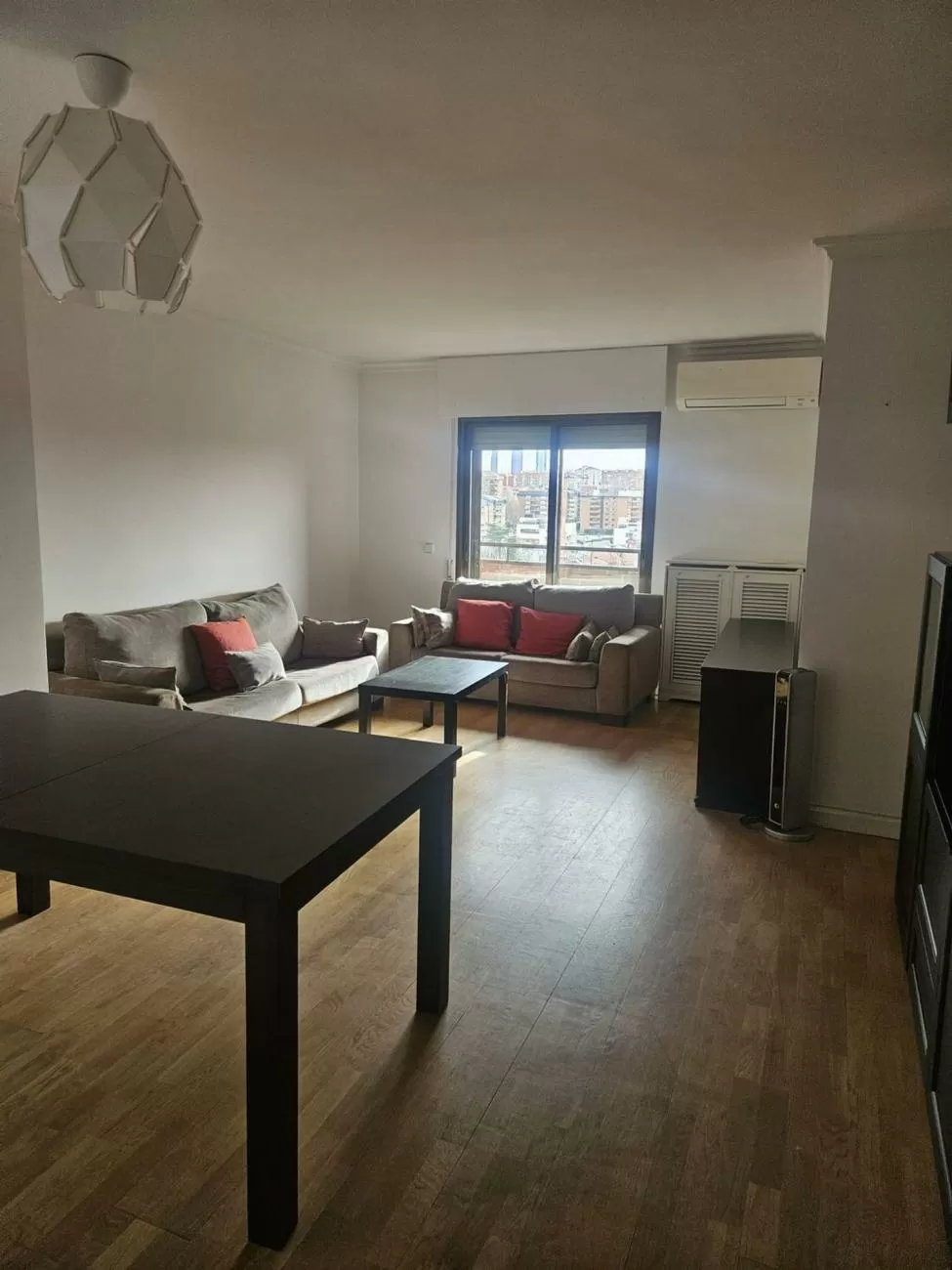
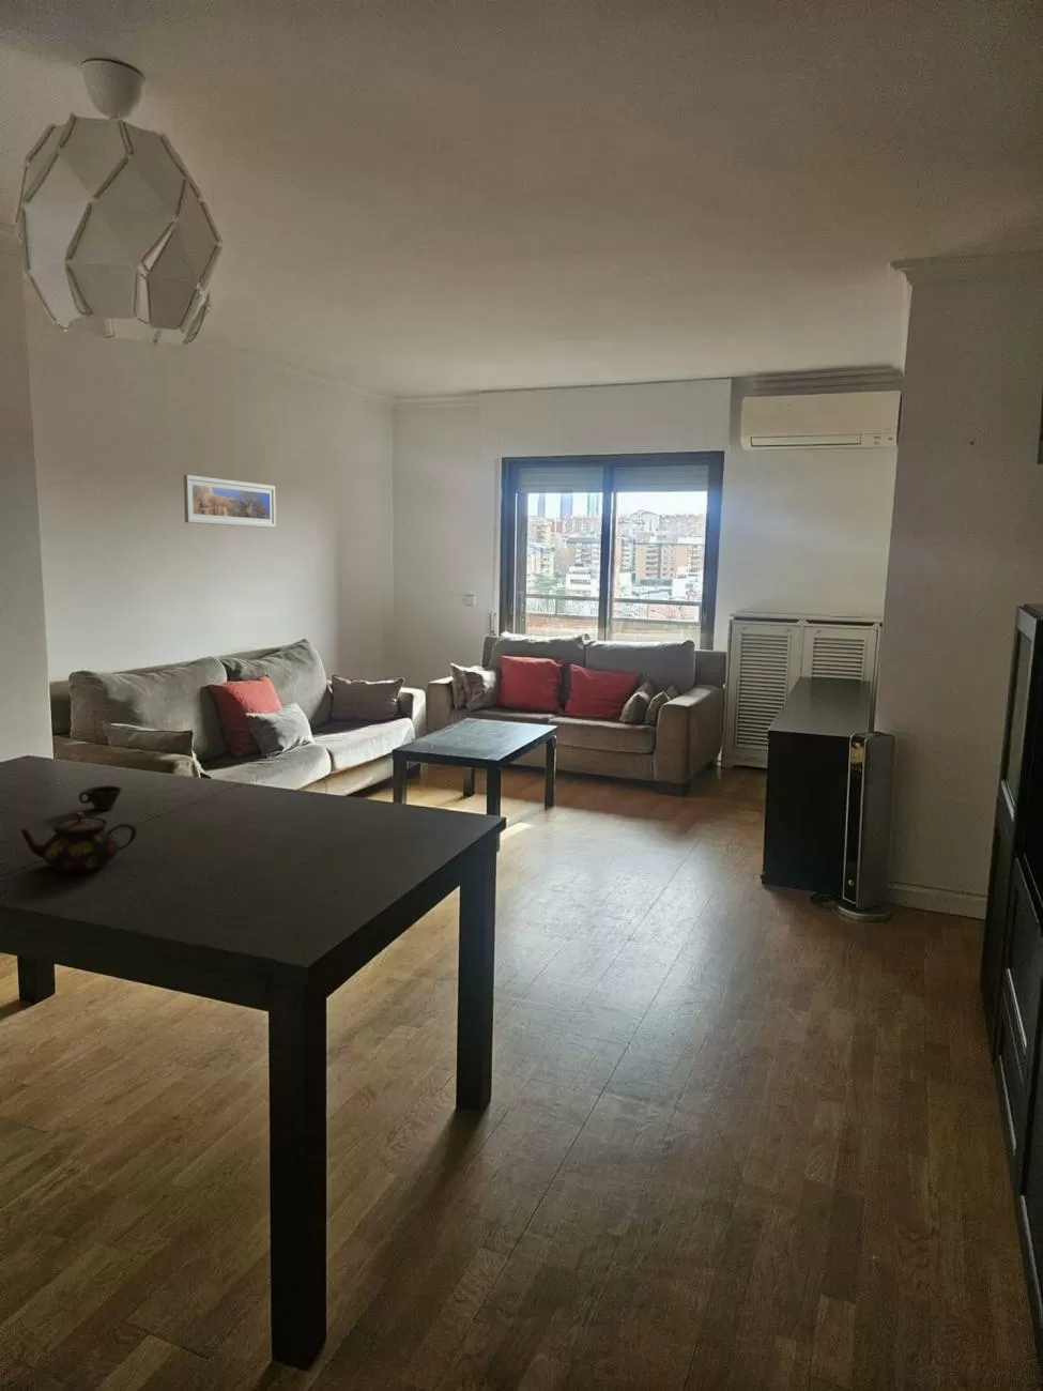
+ cup (101, 798)
+ teapot (79, 839)
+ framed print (232, 503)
